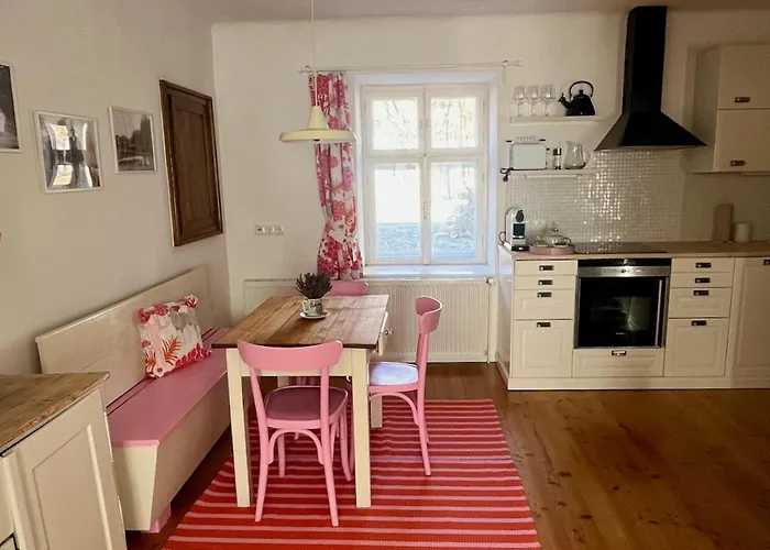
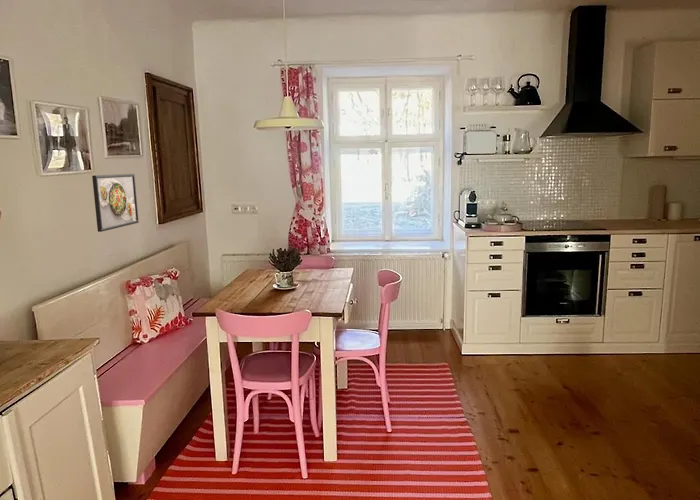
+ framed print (117, 201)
